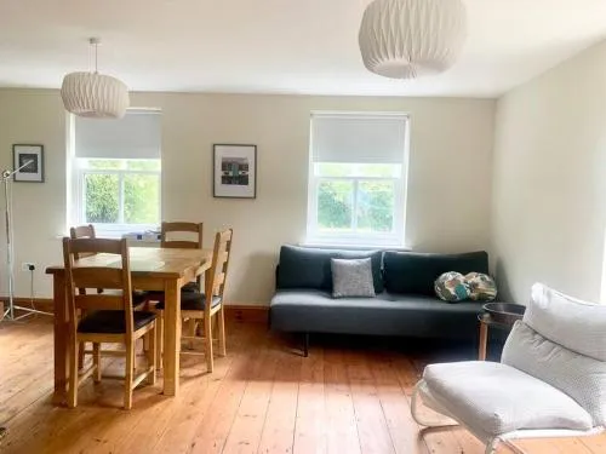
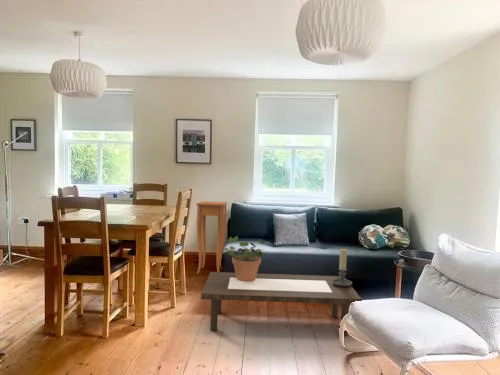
+ potted plant (243, 258)
+ side table (205, 237)
+ candle holder (342, 266)
+ coffee table (278, 301)
